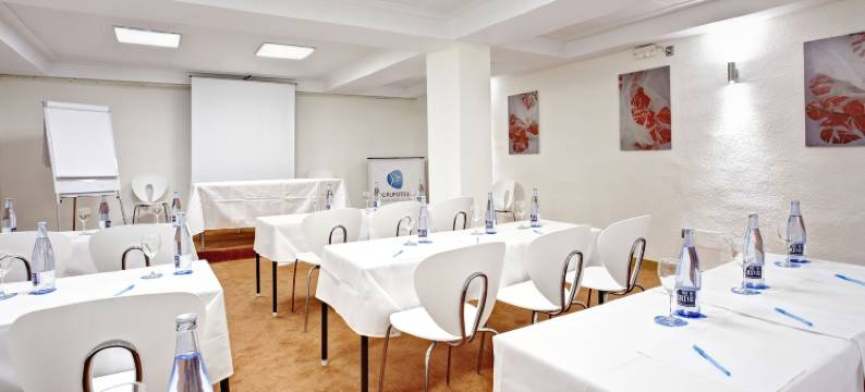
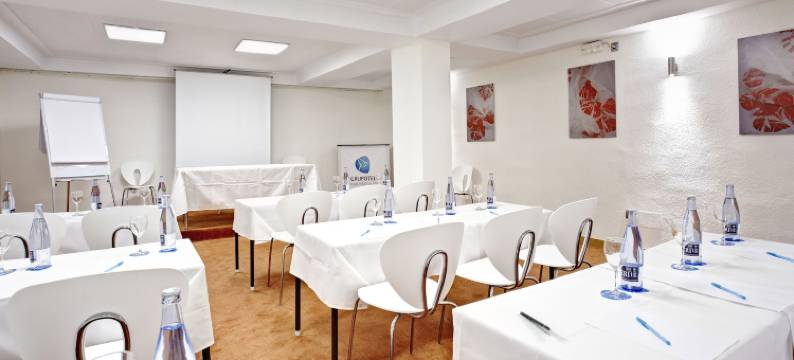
+ pen (535, 320)
